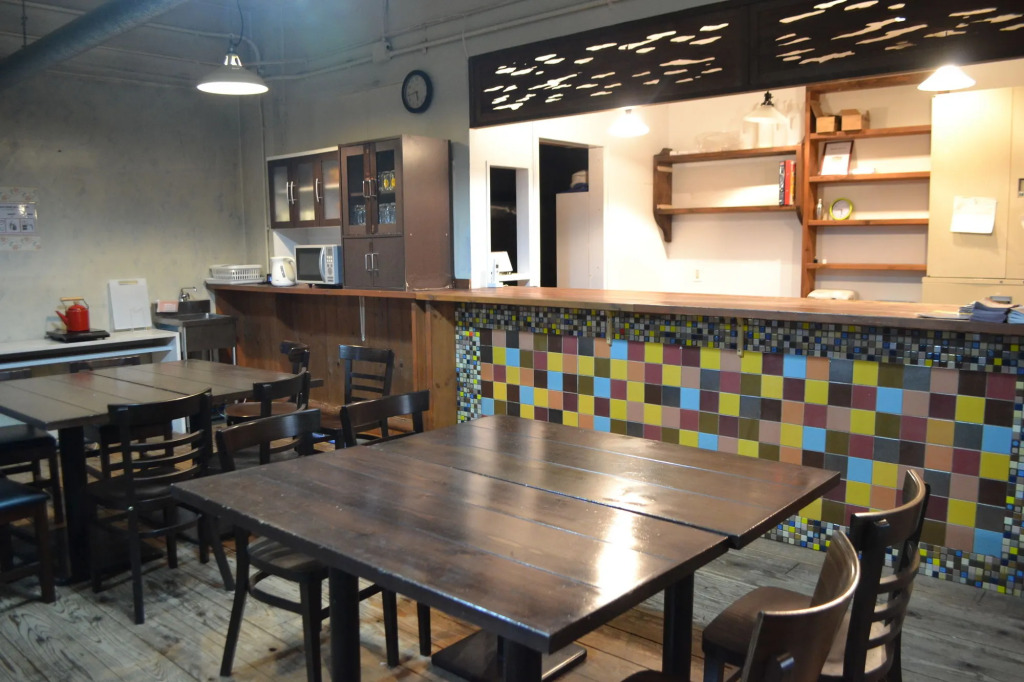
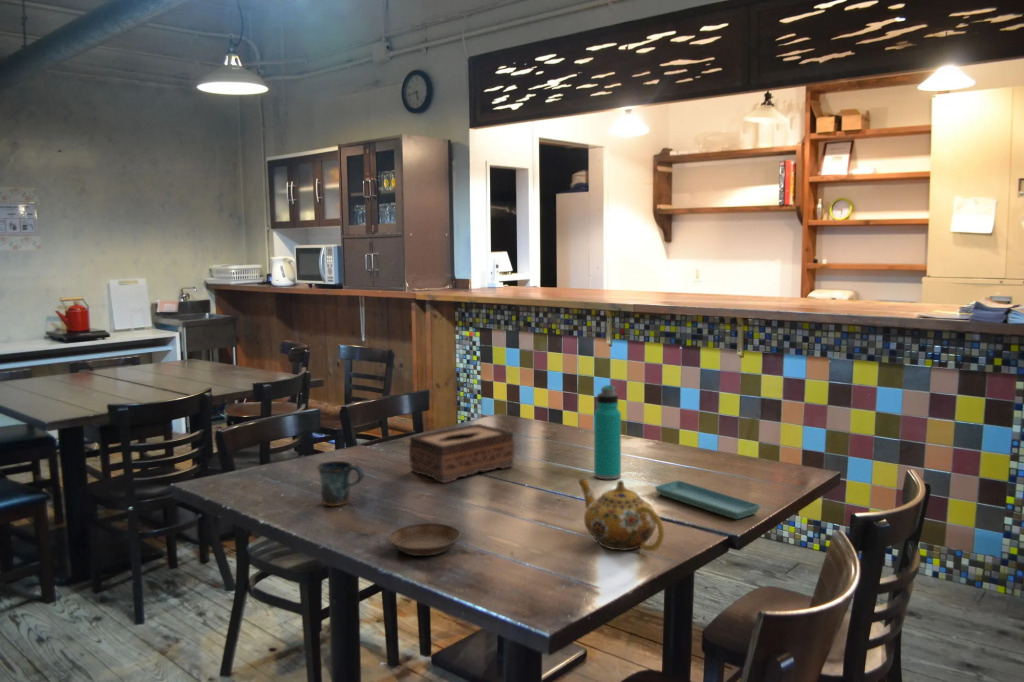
+ water bottle (607, 431)
+ teapot (619, 511)
+ saucer (705, 499)
+ saucer (425, 540)
+ tissue box (462, 451)
+ mug (338, 484)
